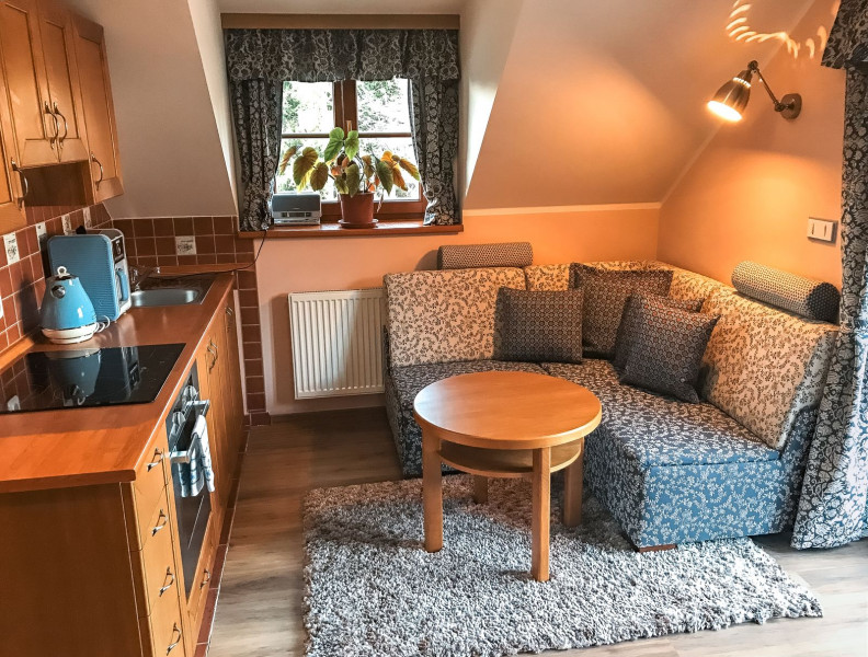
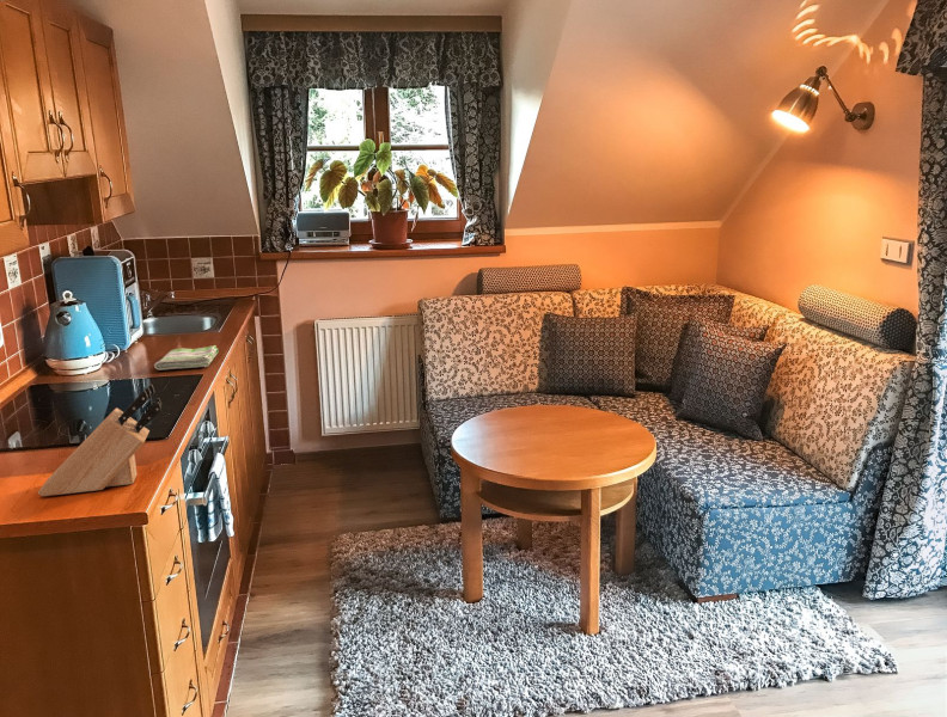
+ knife block (102, 437)
+ dish towel (187, 355)
